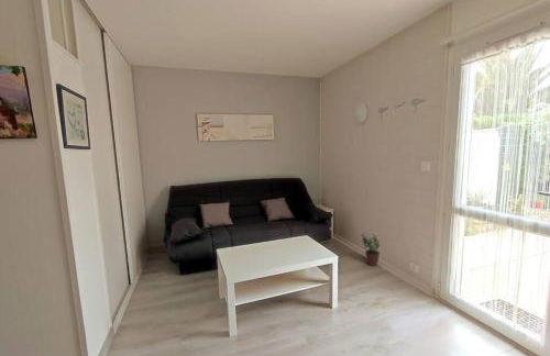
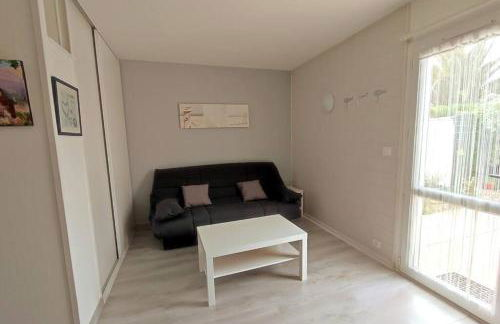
- potted plant (372, 248)
